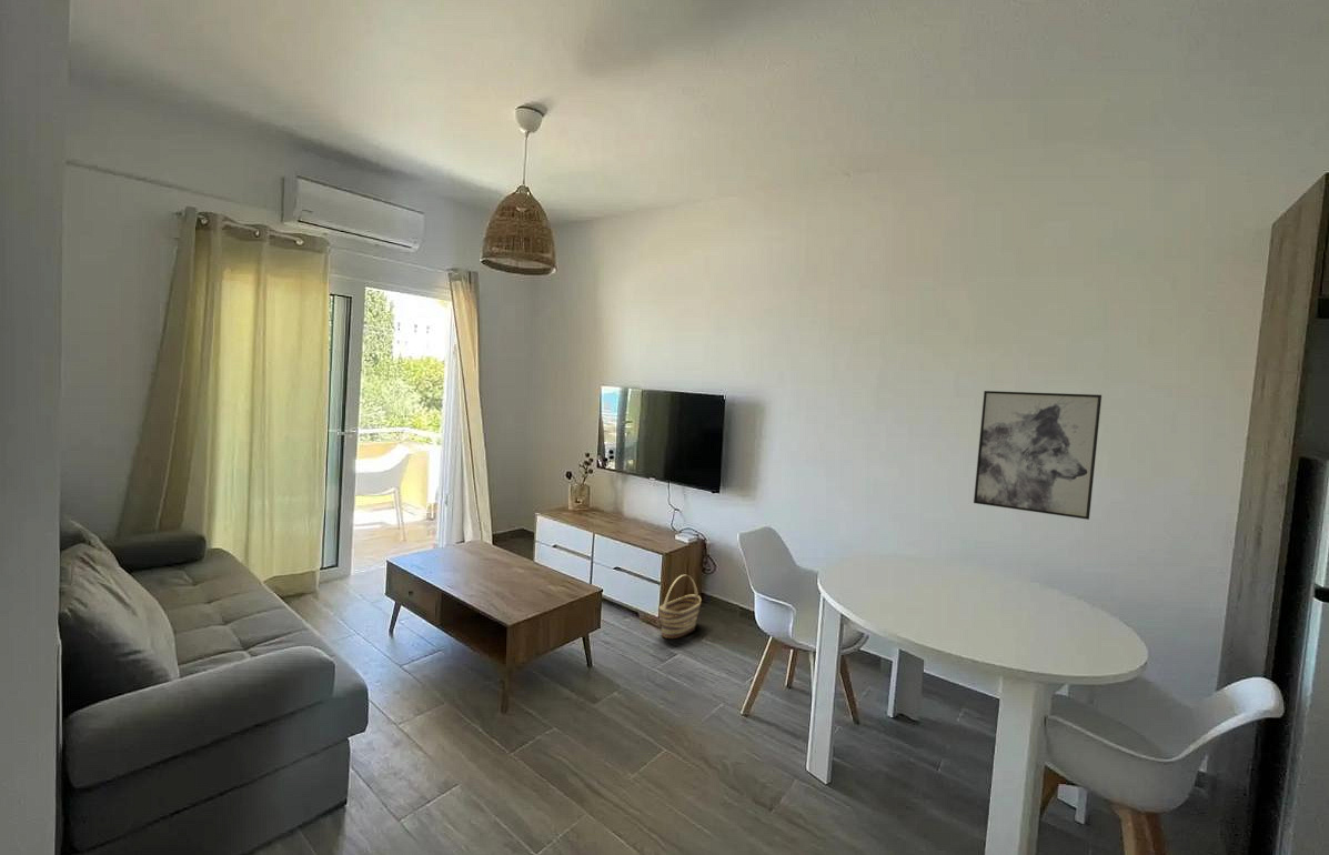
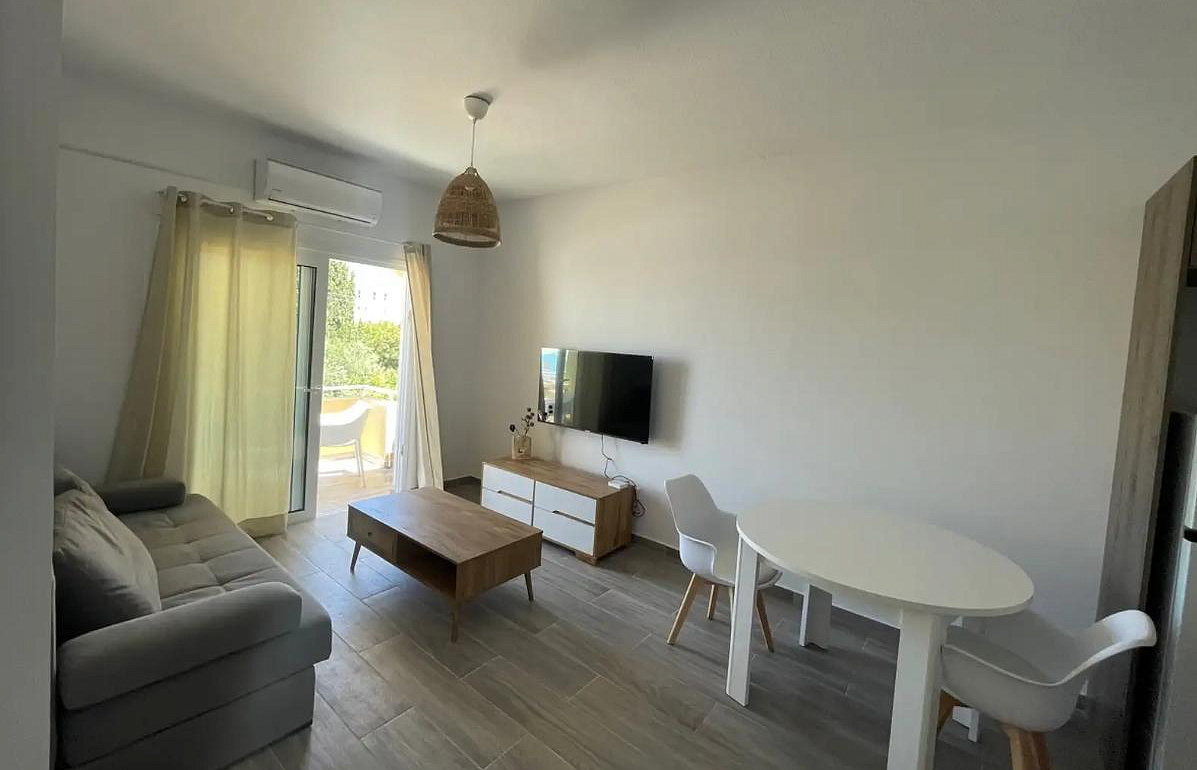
- wall art (1034, 452)
- basket (681, 603)
